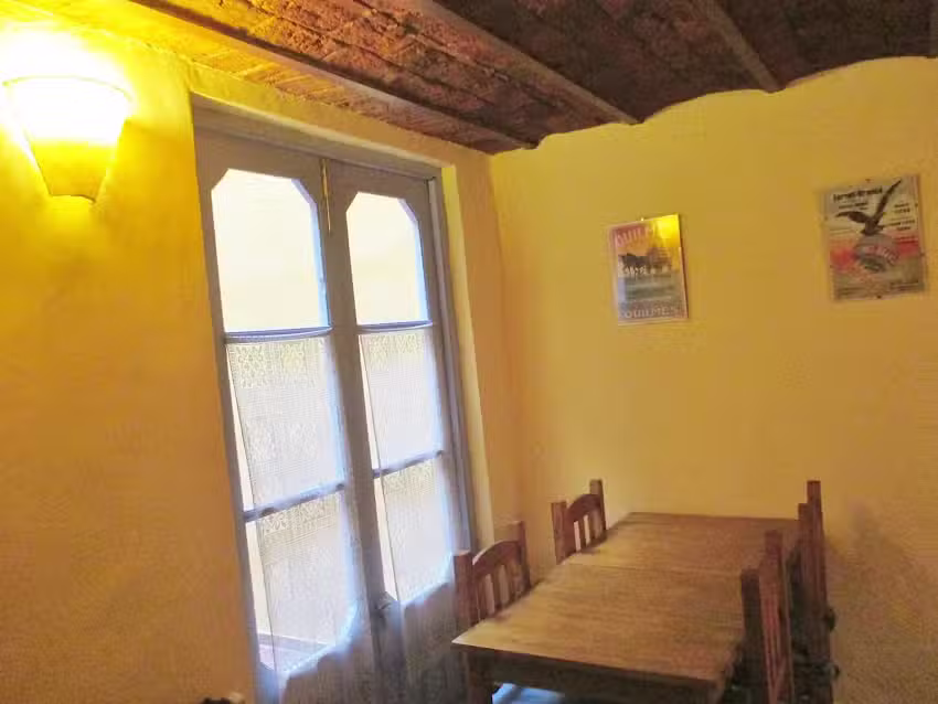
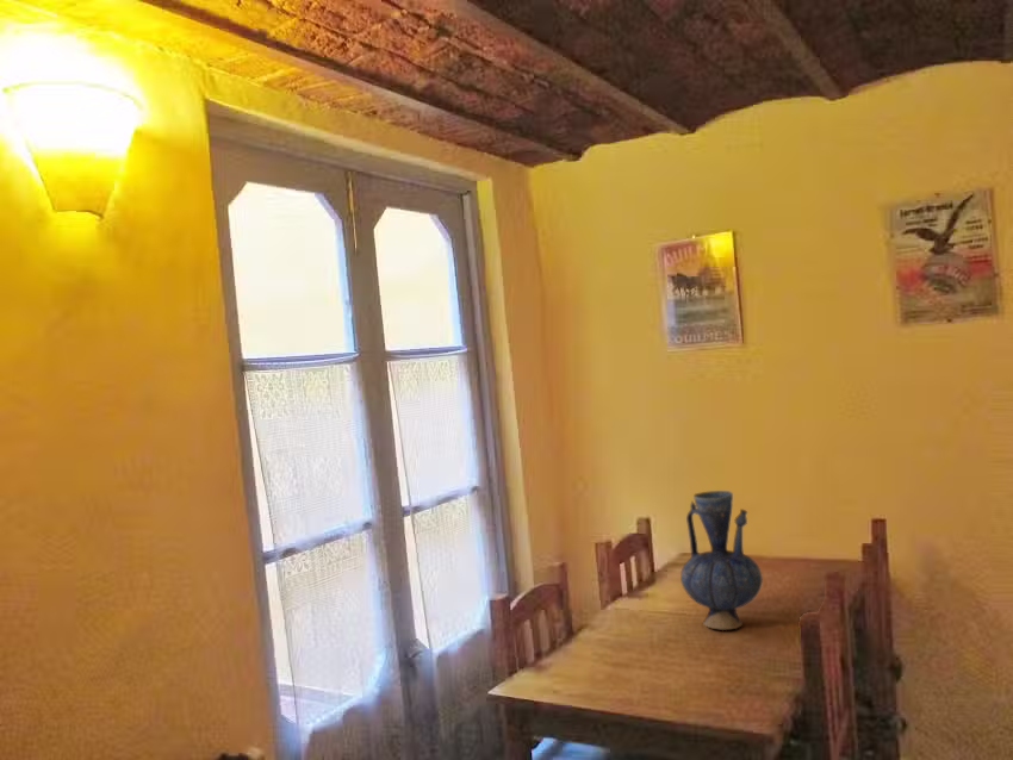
+ vase (719, 559)
